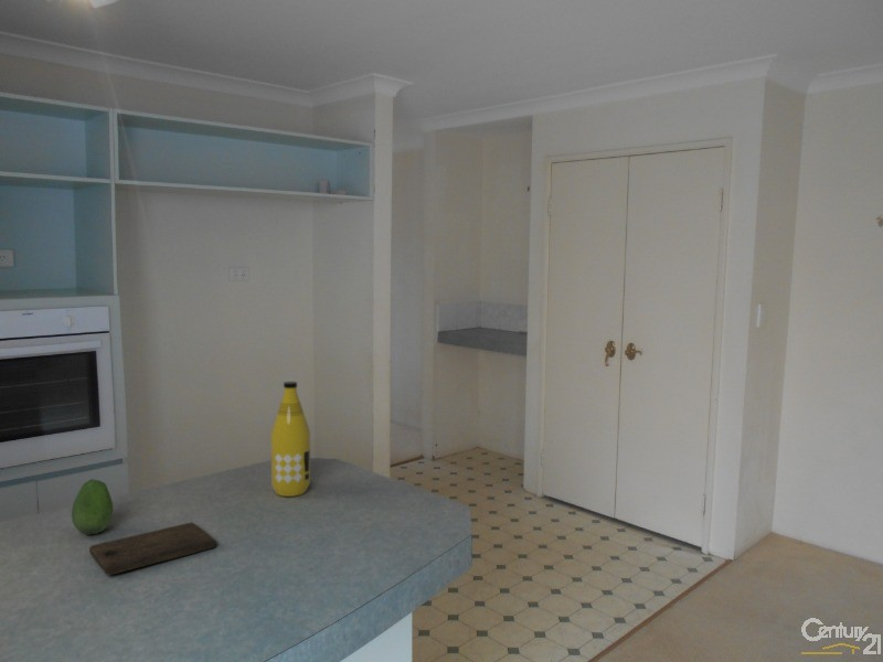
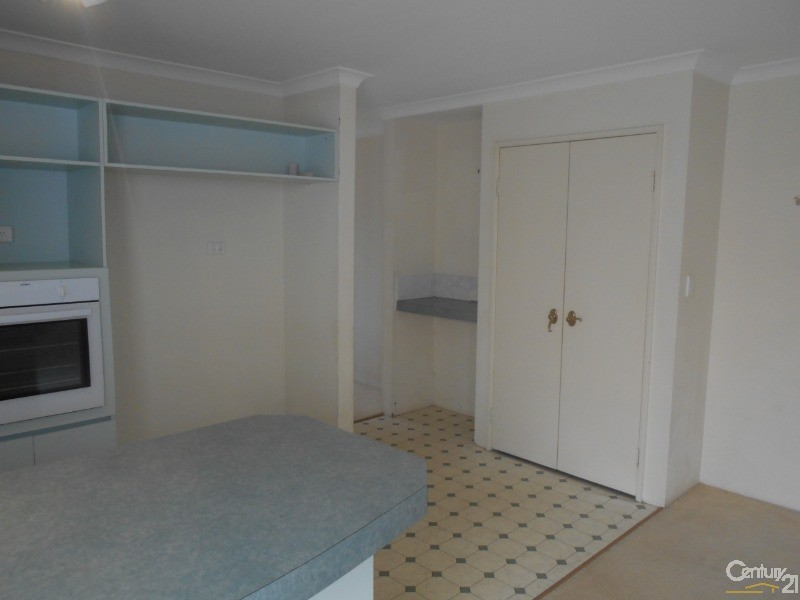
- bottle (290, 437)
- fruit (92, 505)
- cutting board (153, 546)
